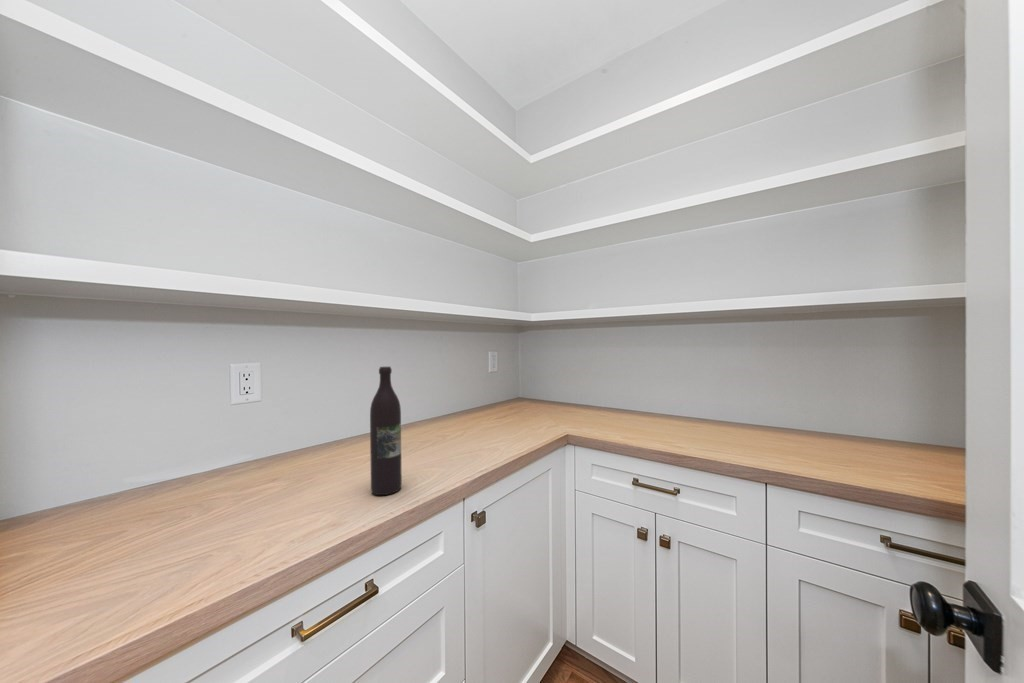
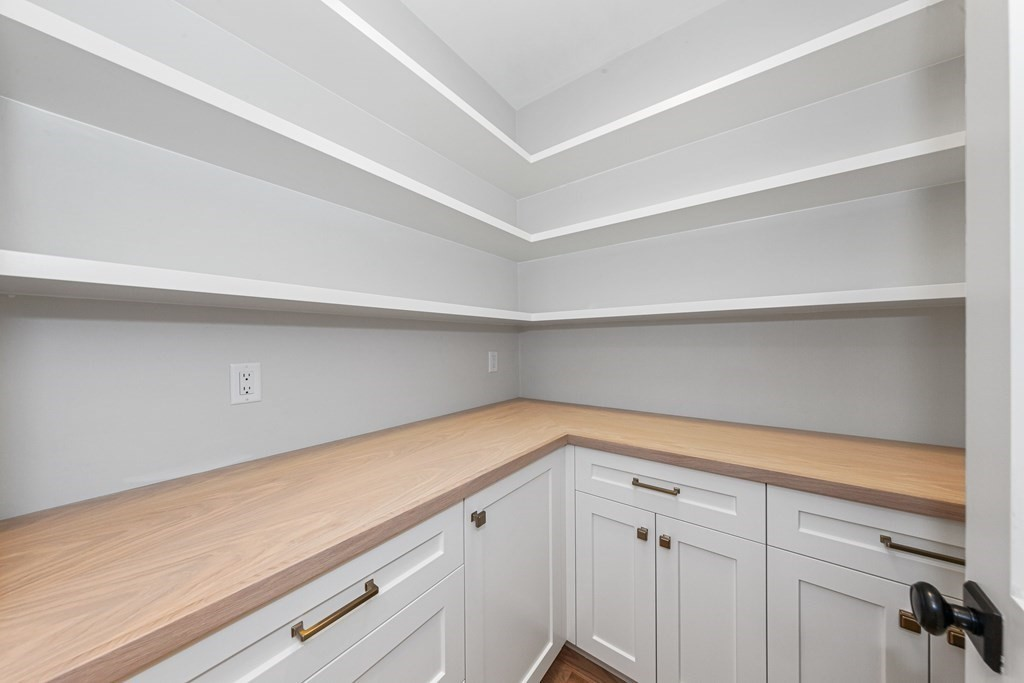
- wine bottle (385, 428)
